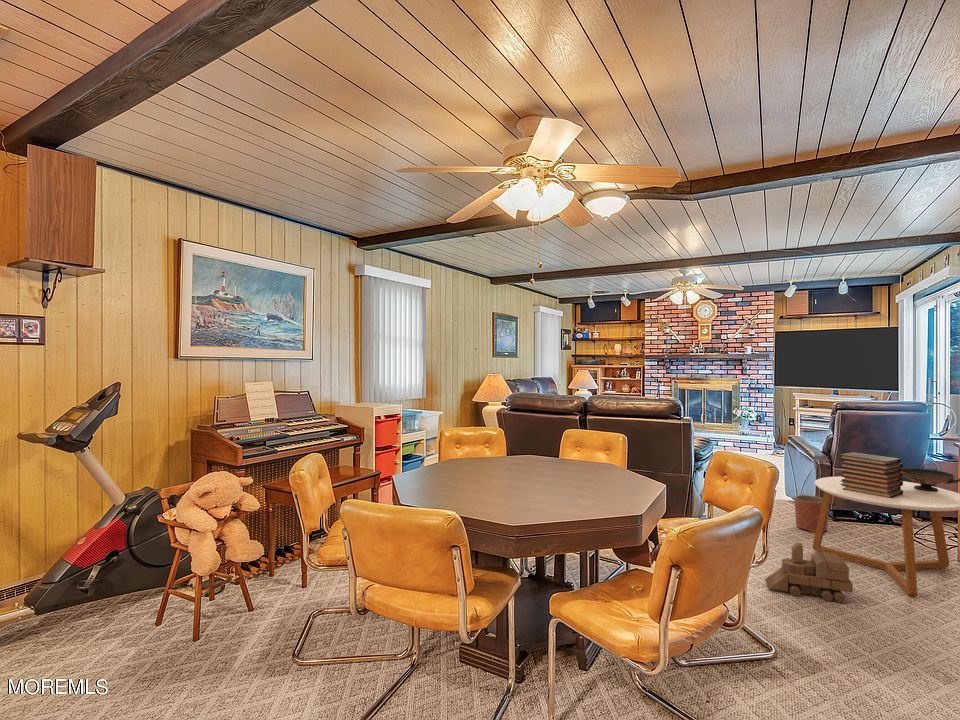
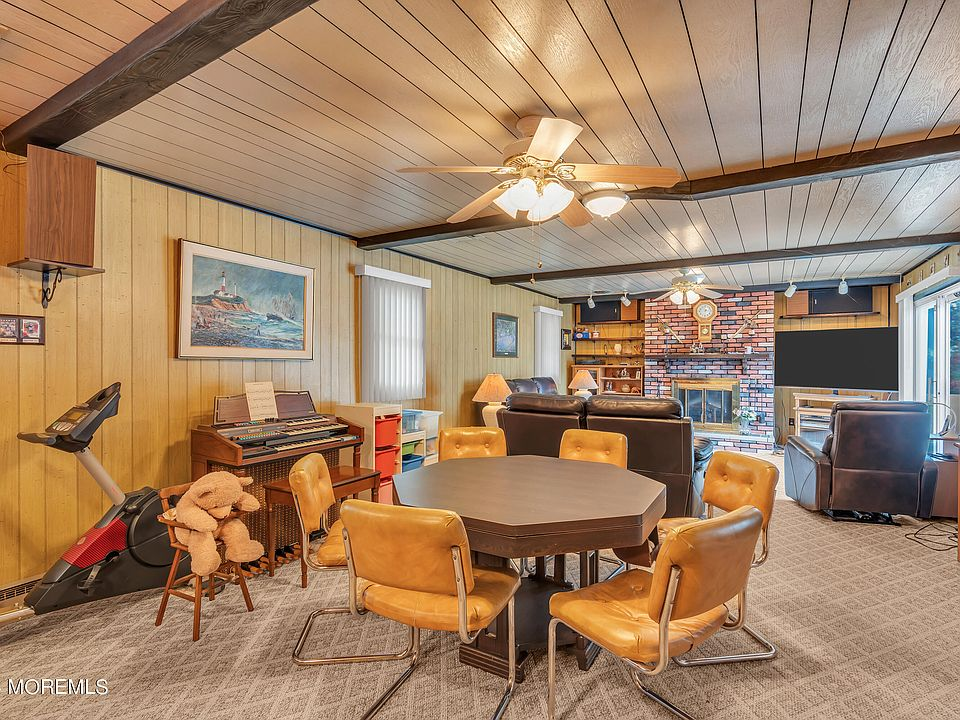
- coffee table (903, 529)
- toy train (806, 568)
- decorative bowl (926, 480)
- planter (811, 513)
- book stack (870, 473)
